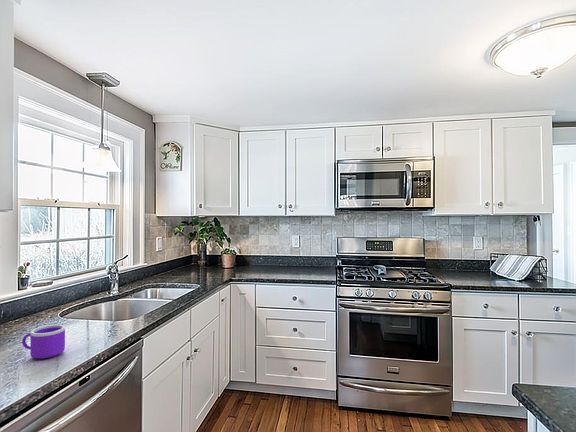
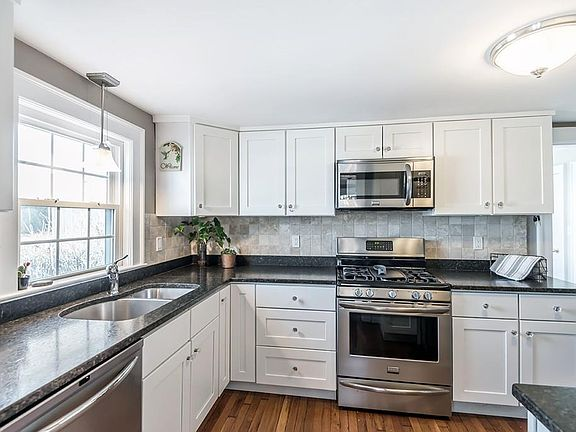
- mug (43, 342)
